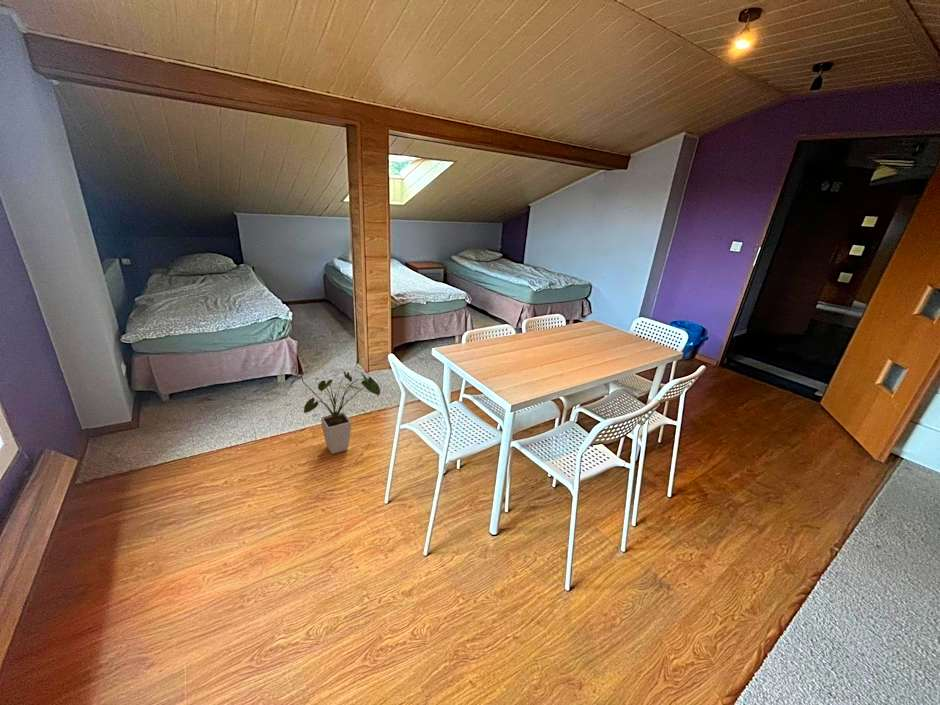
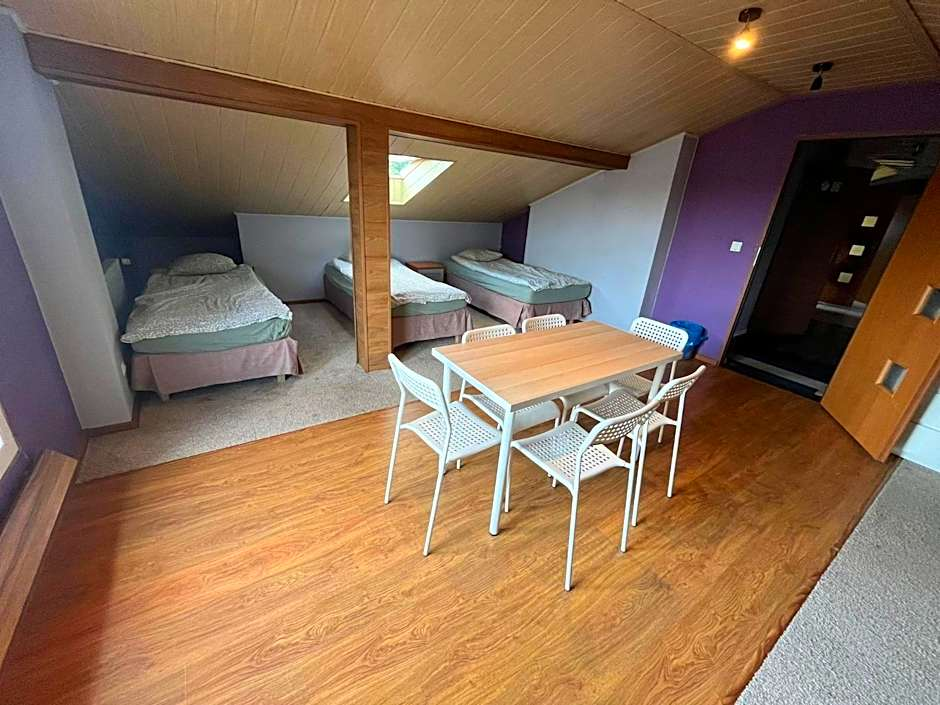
- house plant (338, 414)
